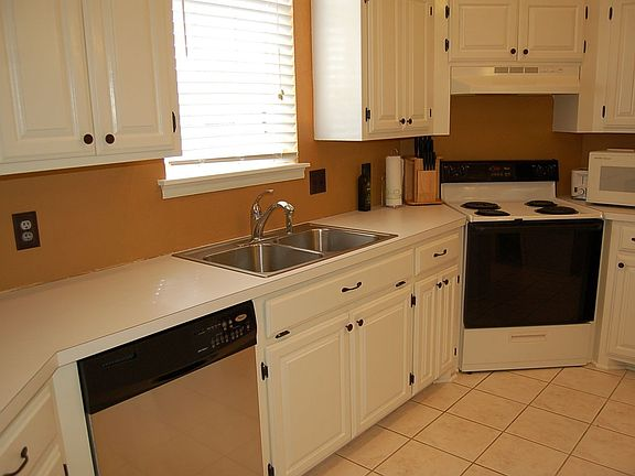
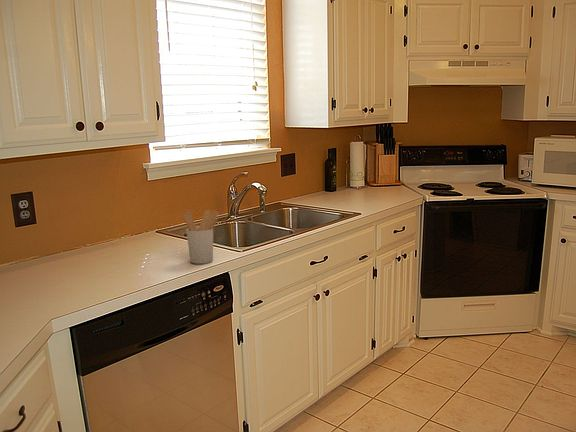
+ utensil holder (204, 235)
